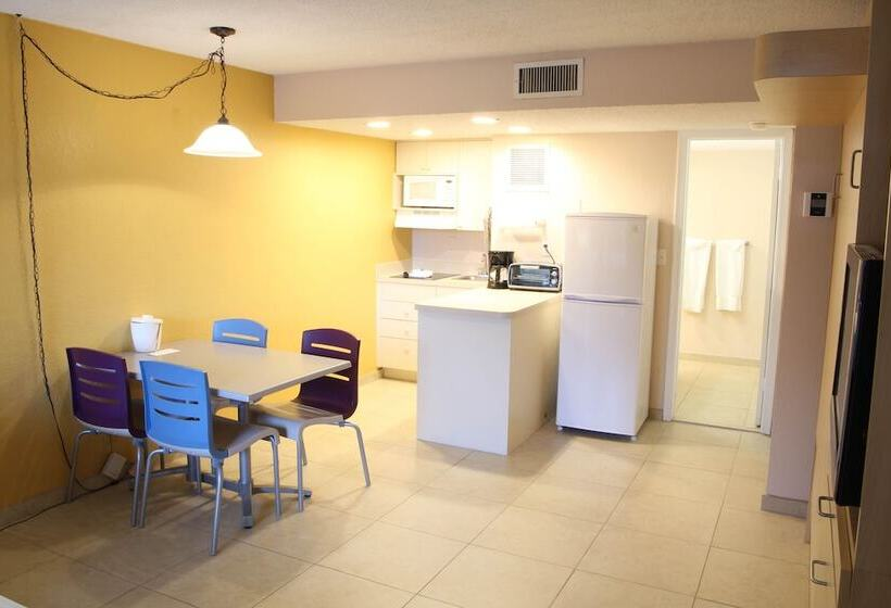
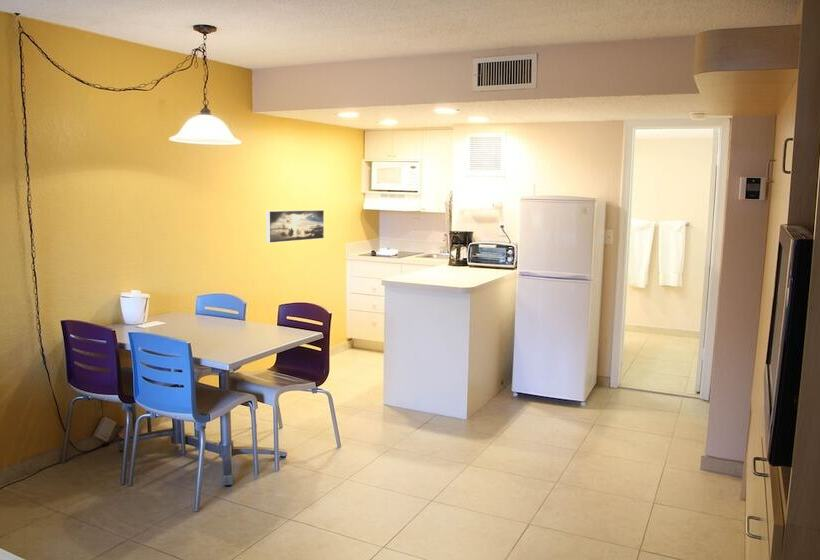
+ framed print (296, 225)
